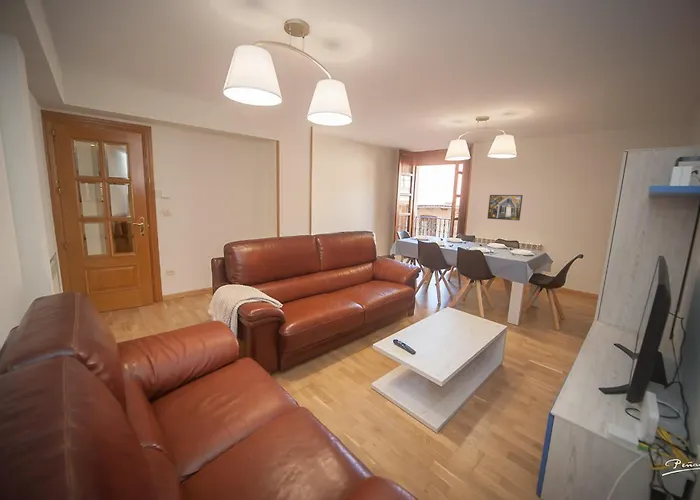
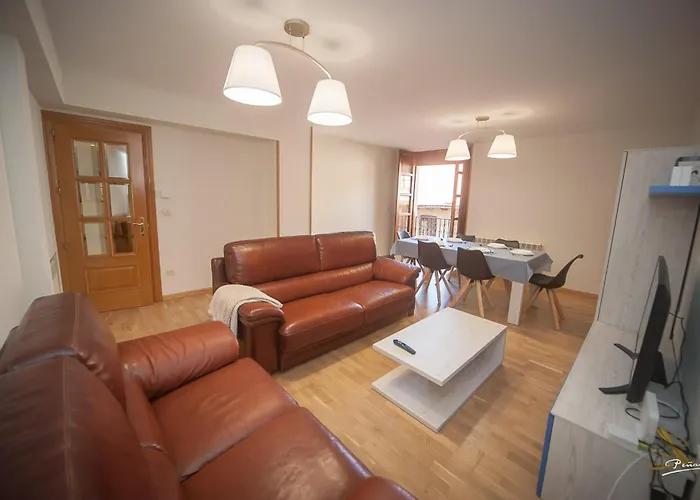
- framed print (504, 207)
